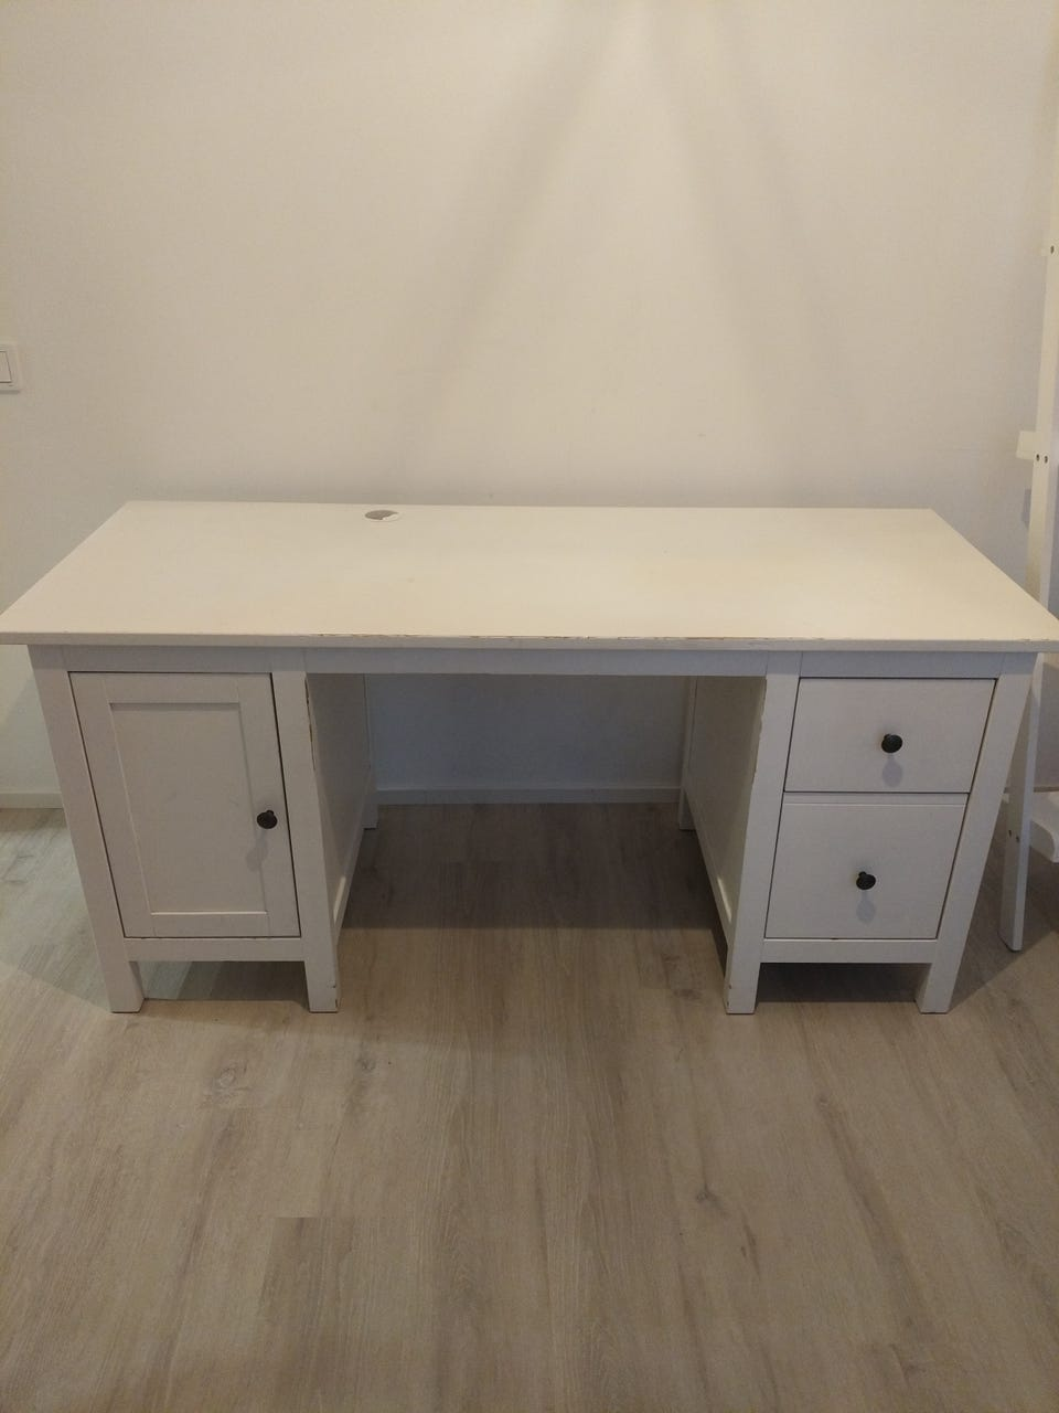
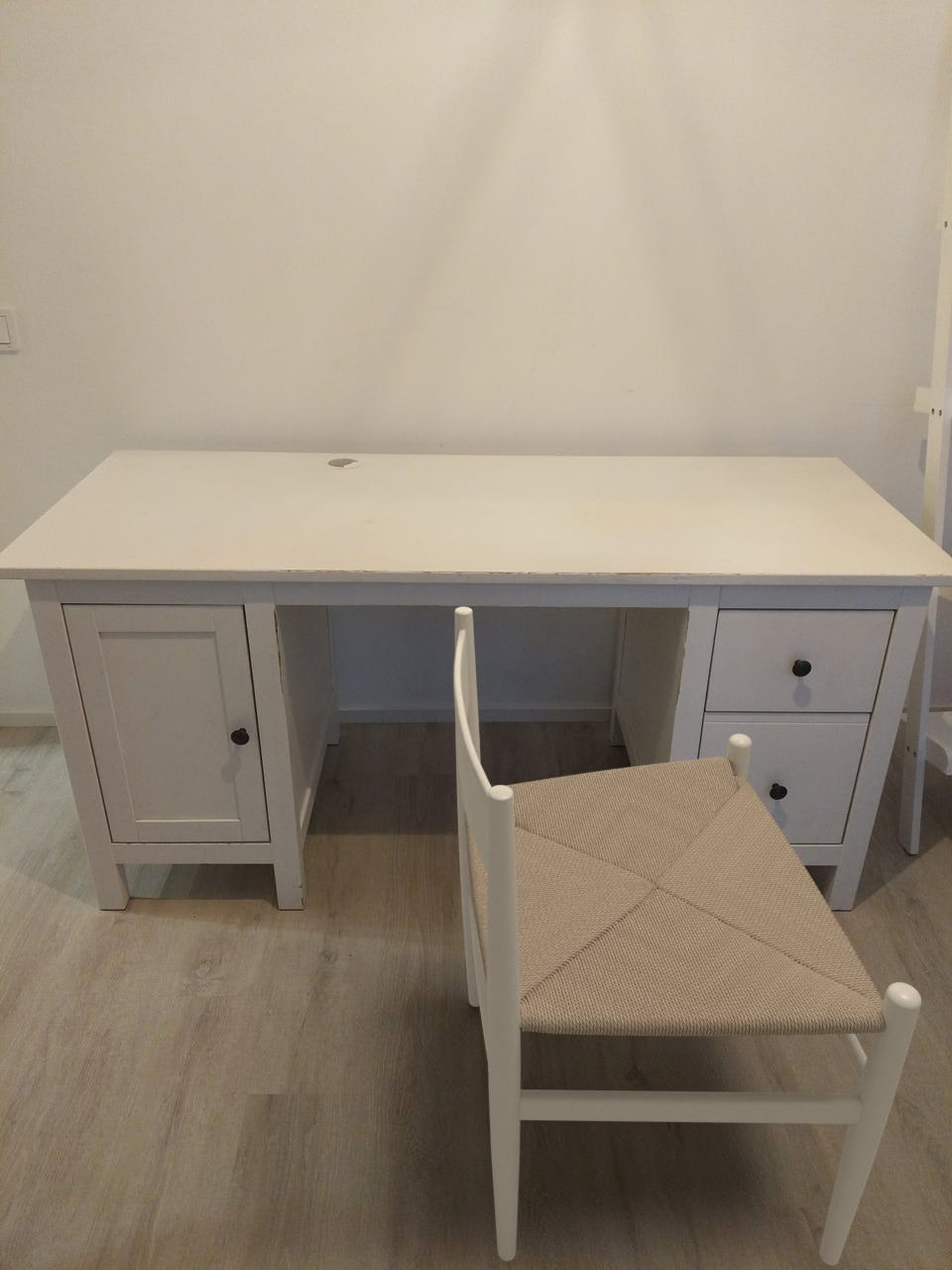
+ chair (636, 917)
